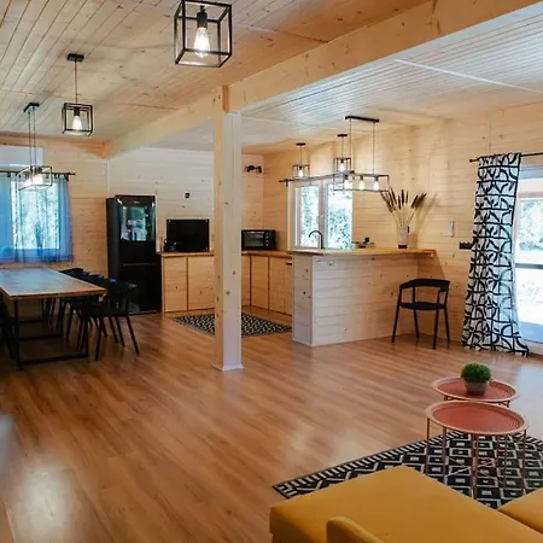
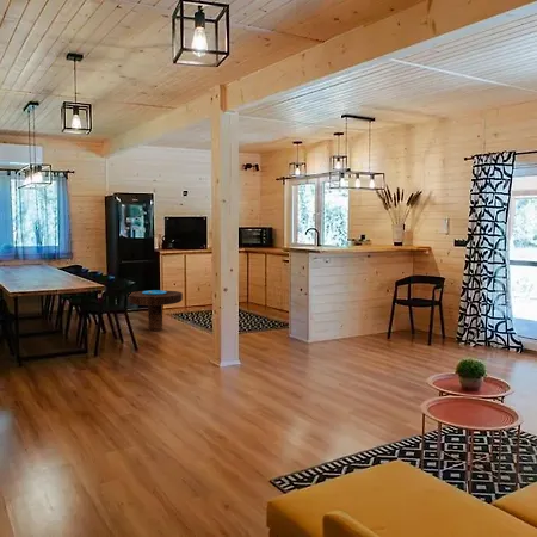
+ side table (155, 310)
